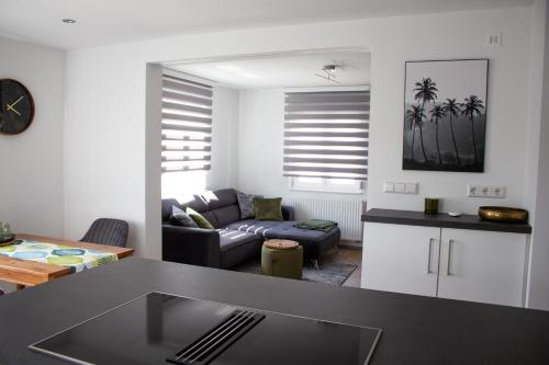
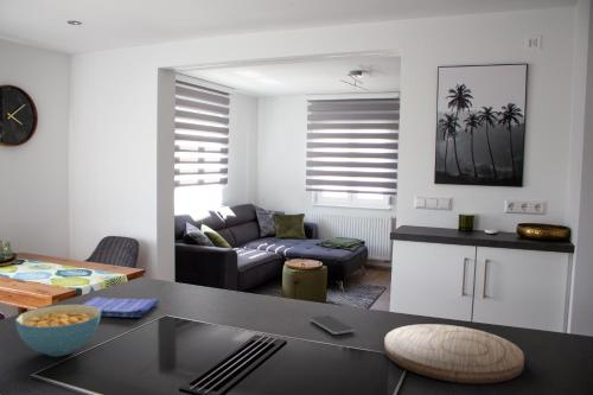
+ smartphone (331, 324)
+ dish towel (116, 305)
+ cereal bowl (59, 333)
+ cutting board (451, 349)
